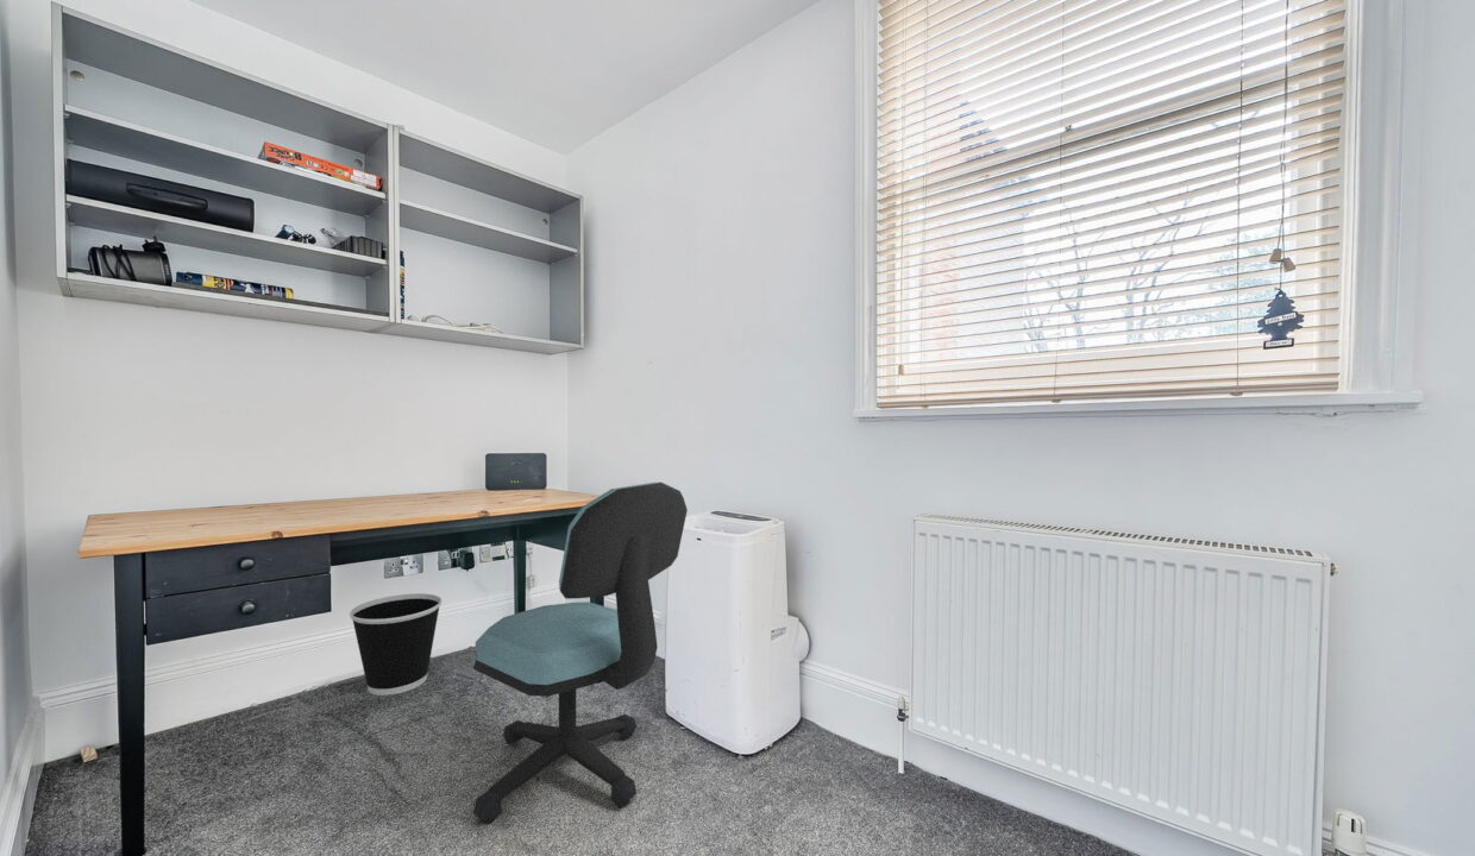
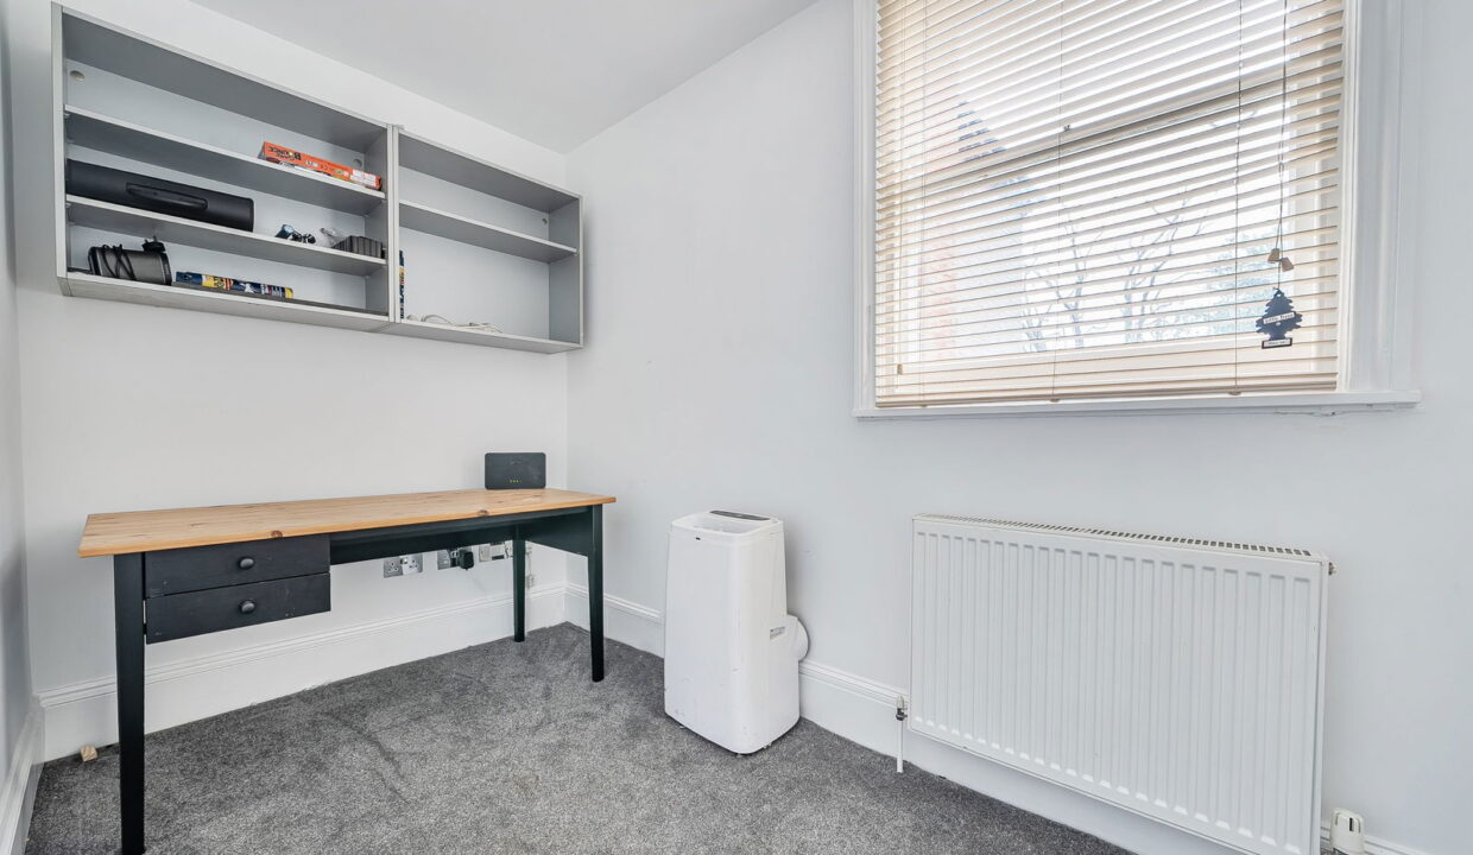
- office chair (570, 627)
- wastebasket (397, 643)
